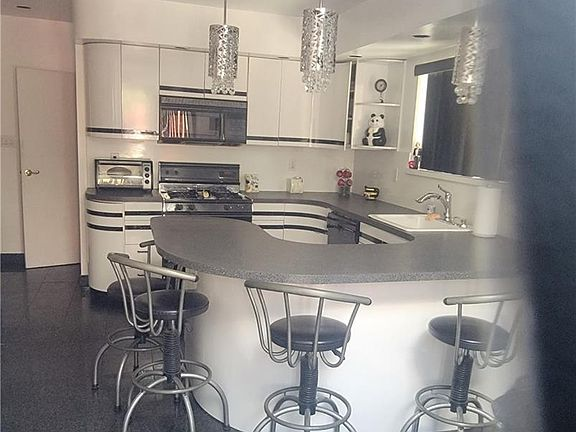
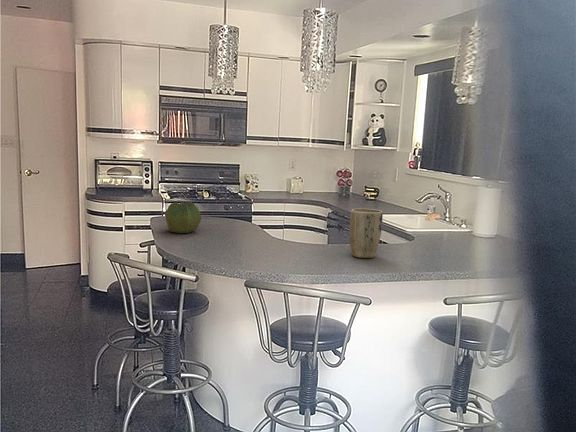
+ cabbage (183, 216)
+ plant pot (365, 233)
